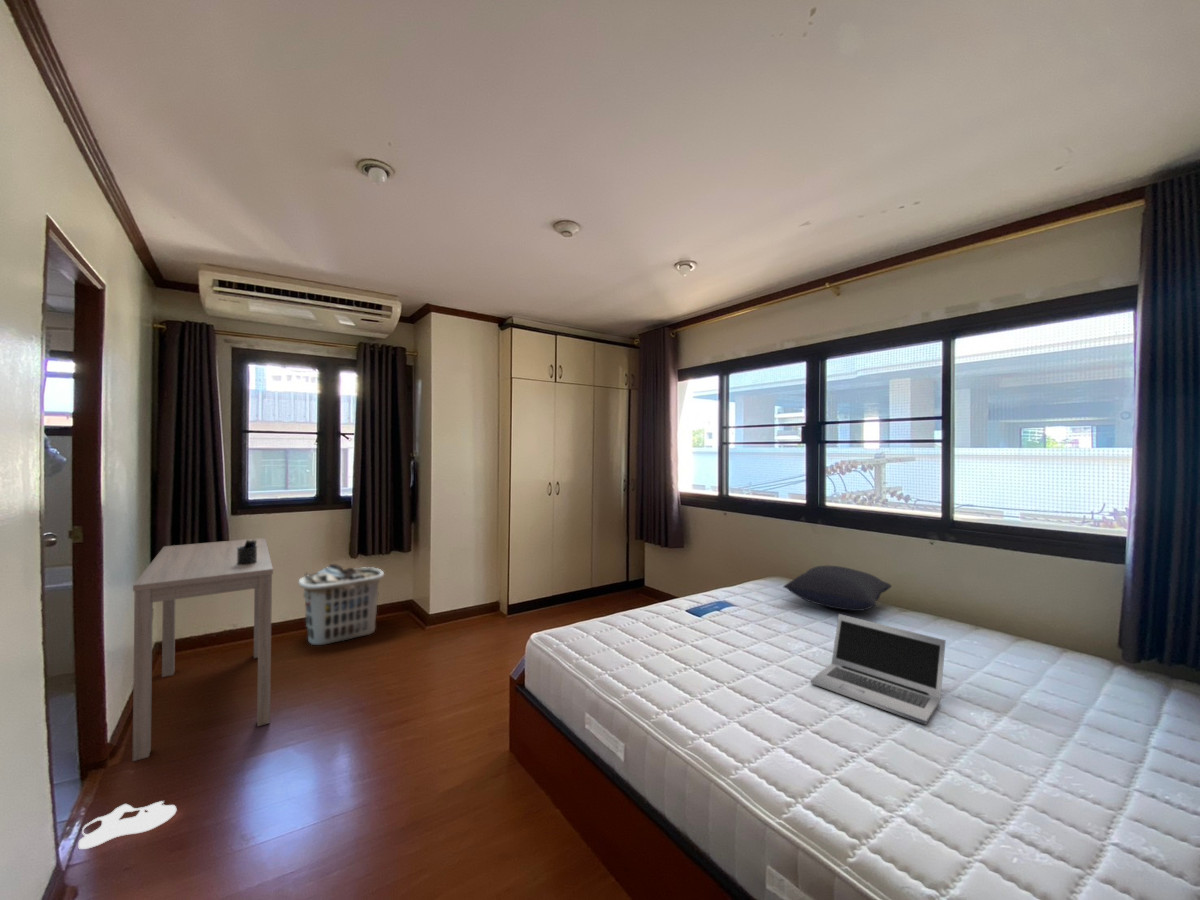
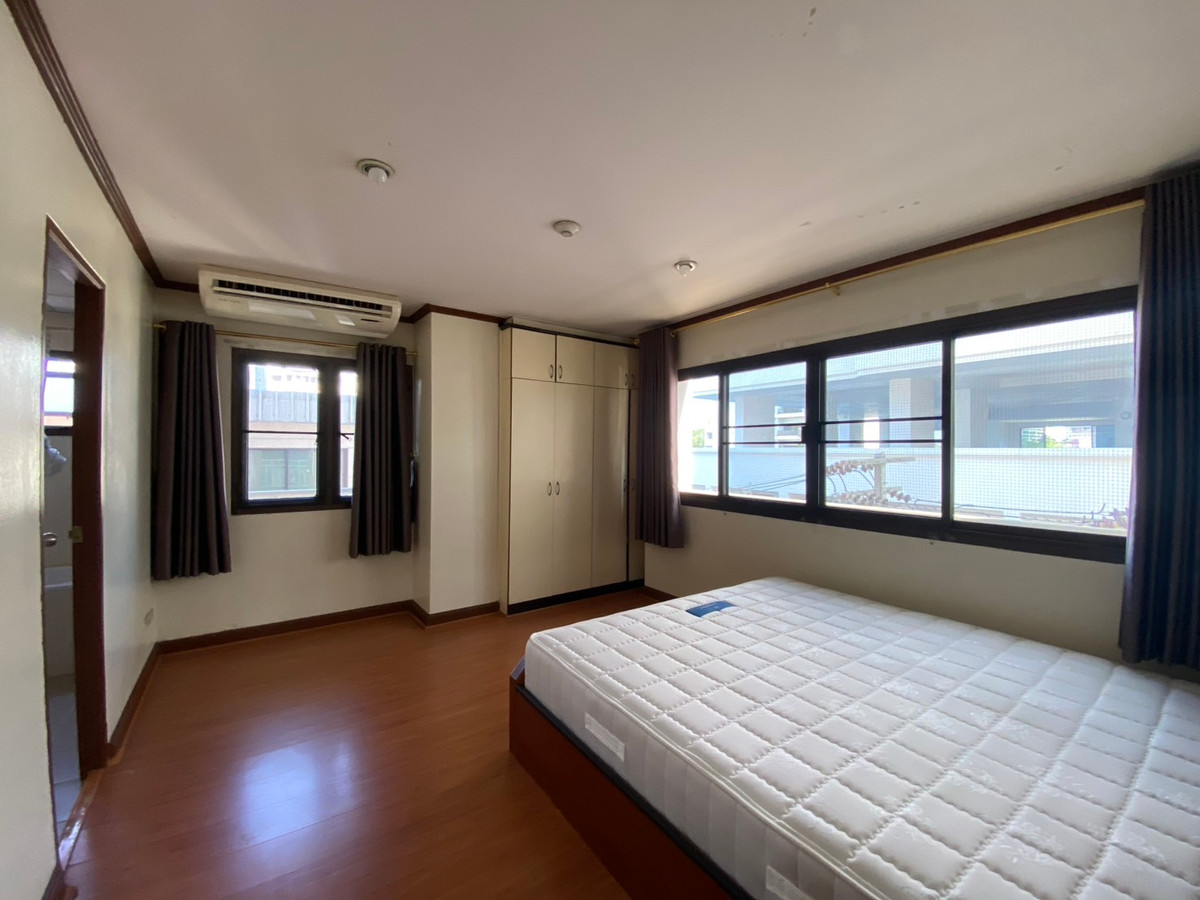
- desk (210, 594)
- pillow (837, 587)
- clothes hamper (342, 599)
- pen holder (247, 550)
- shoe (129, 818)
- laptop (876, 662)
